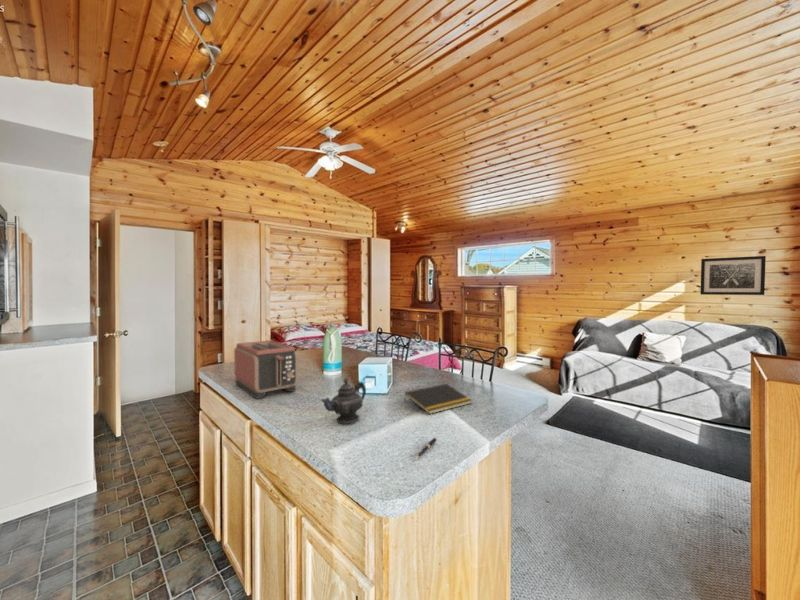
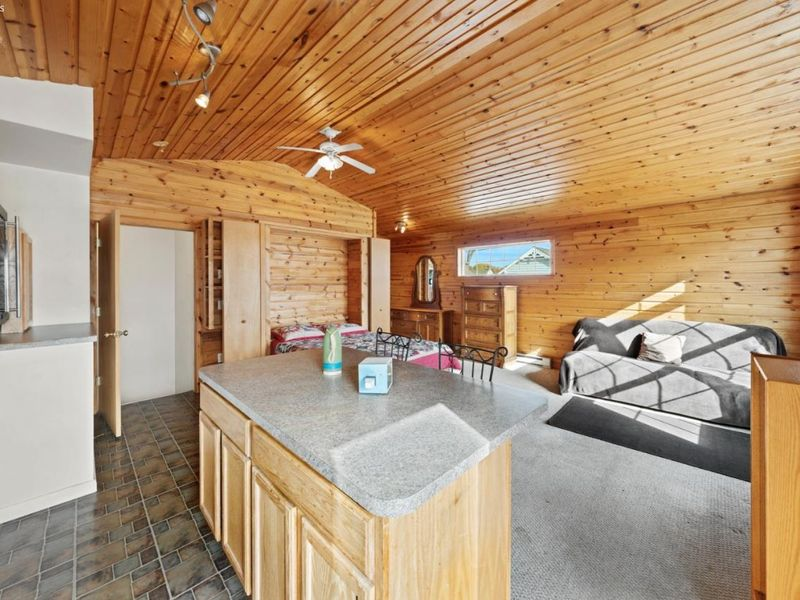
- pen (425, 448)
- notepad (438, 397)
- teapot (345, 399)
- toaster (266, 367)
- wall art (731, 276)
